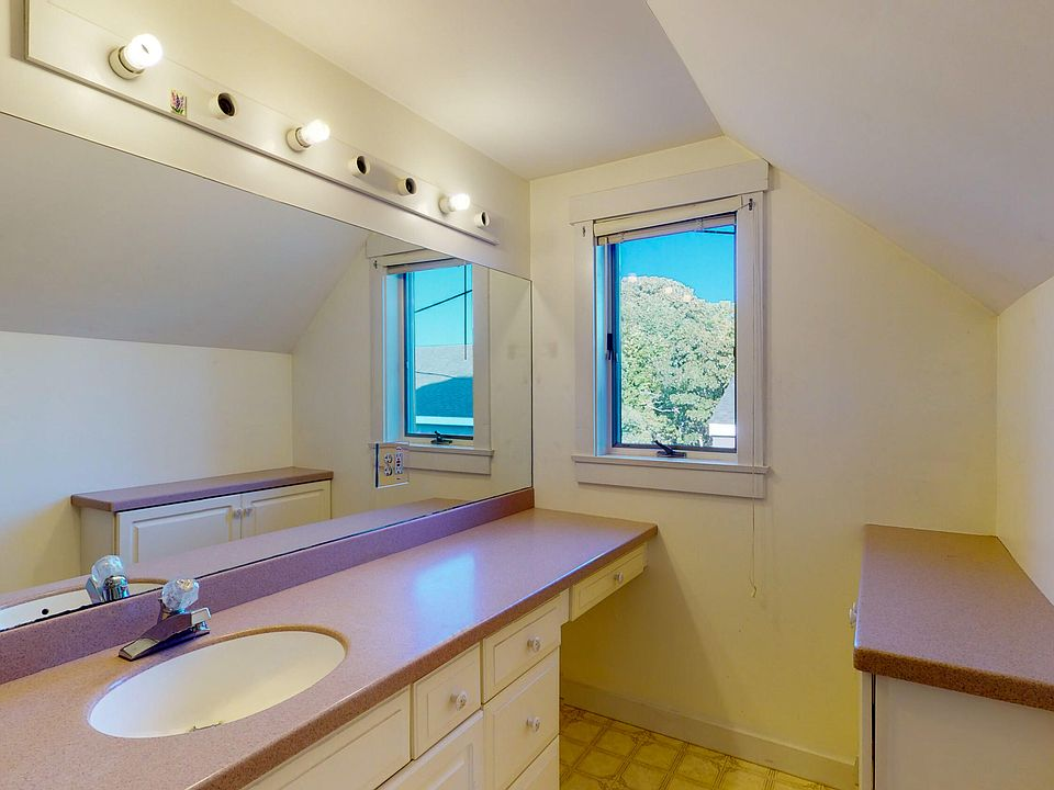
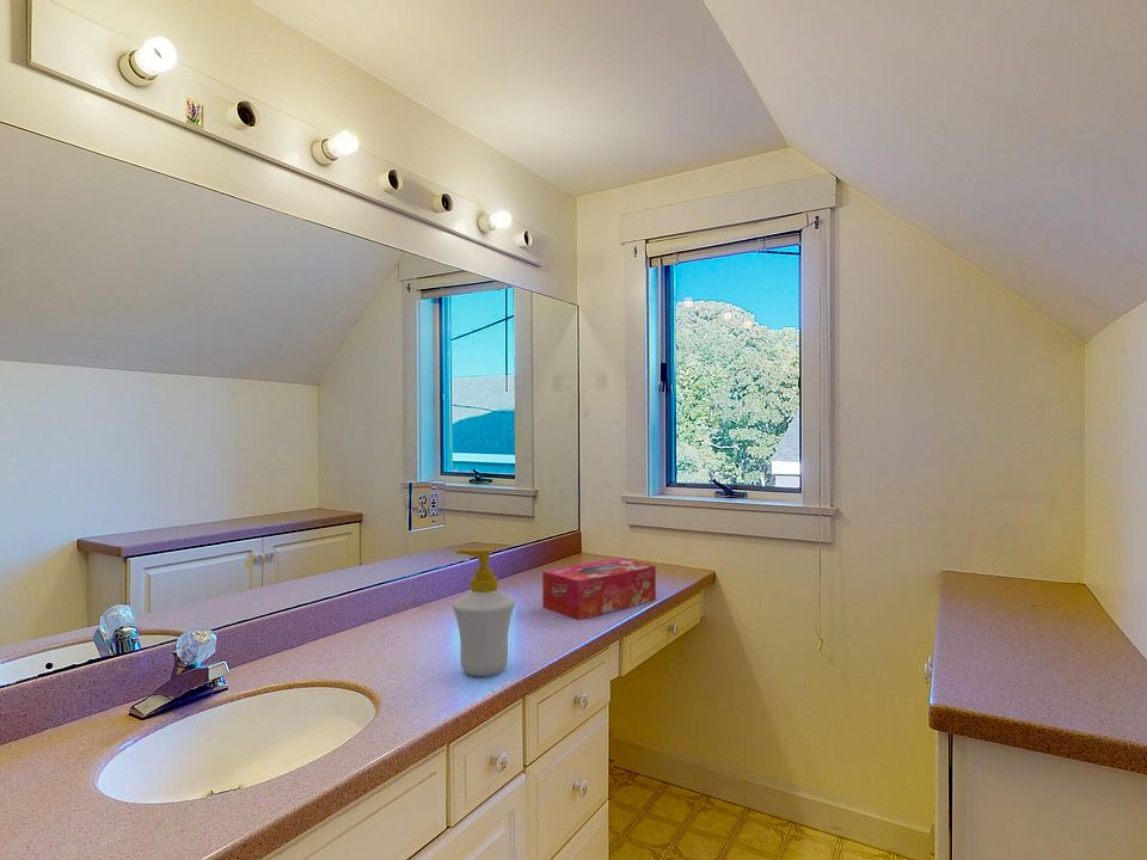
+ soap bottle (484, 608)
+ tissue box (600, 585)
